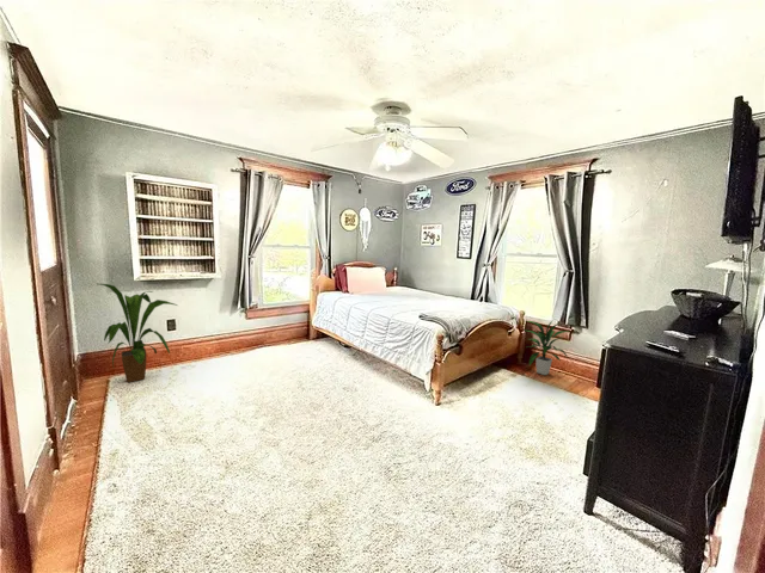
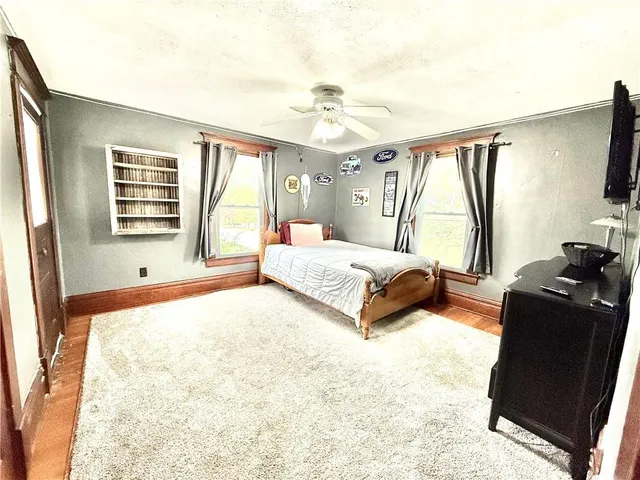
- house plant (143, 331)
- indoor plant (543, 345)
